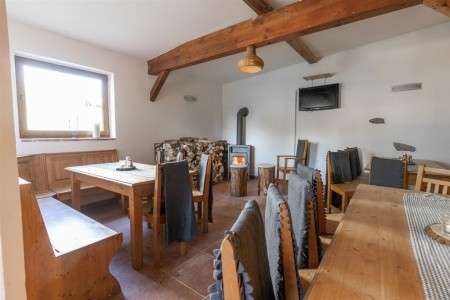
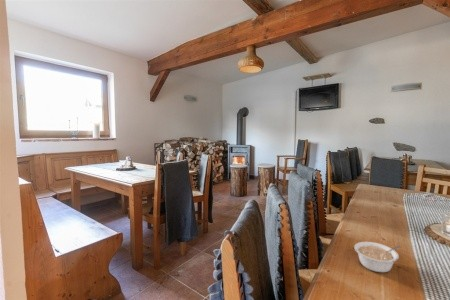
+ legume (375, 255)
